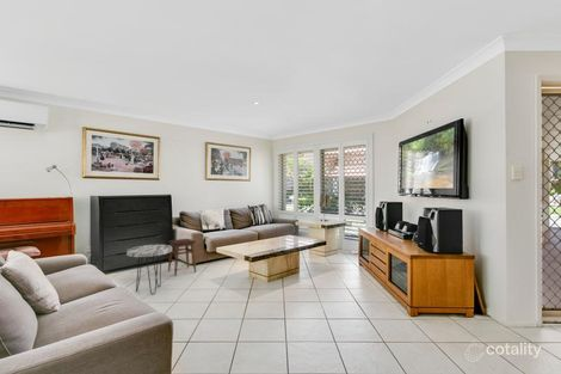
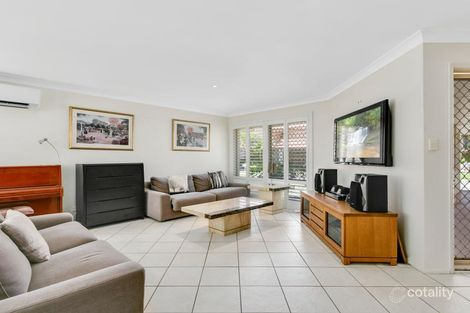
- stool (181, 253)
- side table (148, 270)
